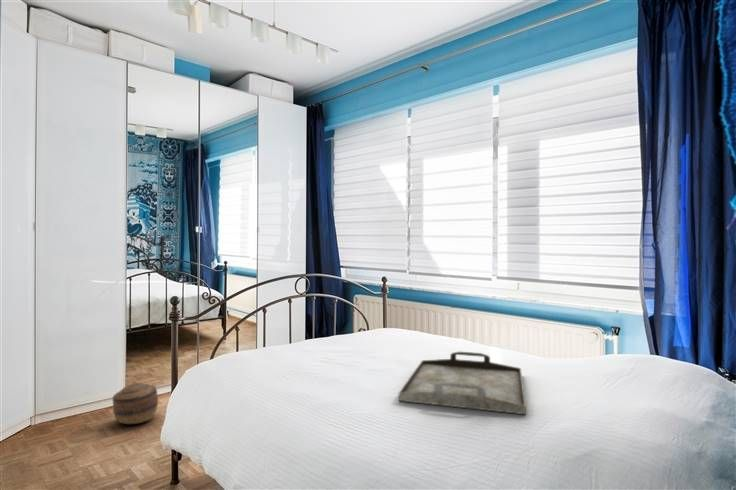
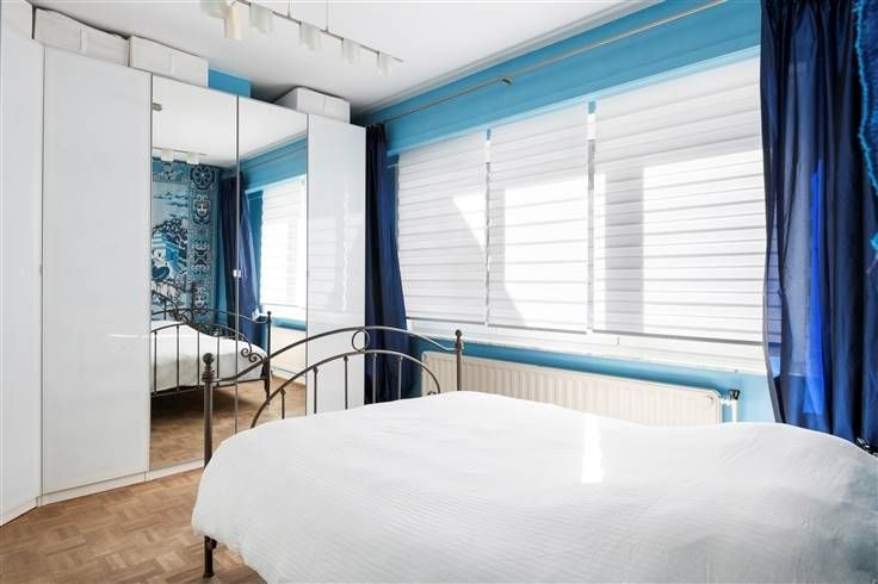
- basket (135, 402)
- serving tray (465, 376)
